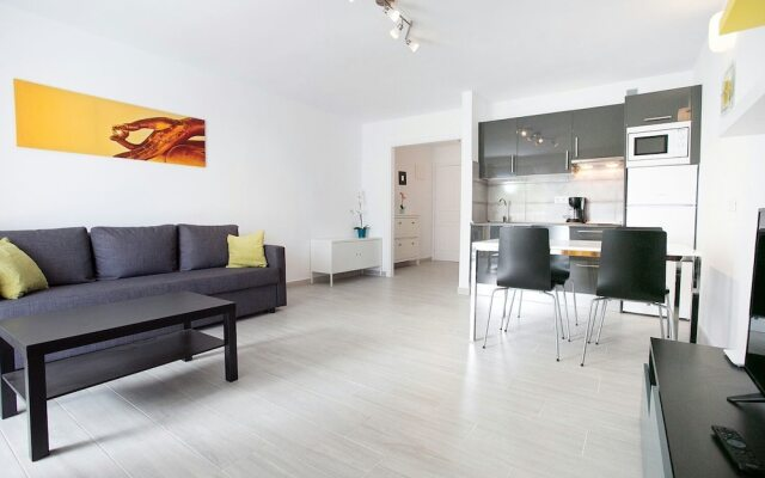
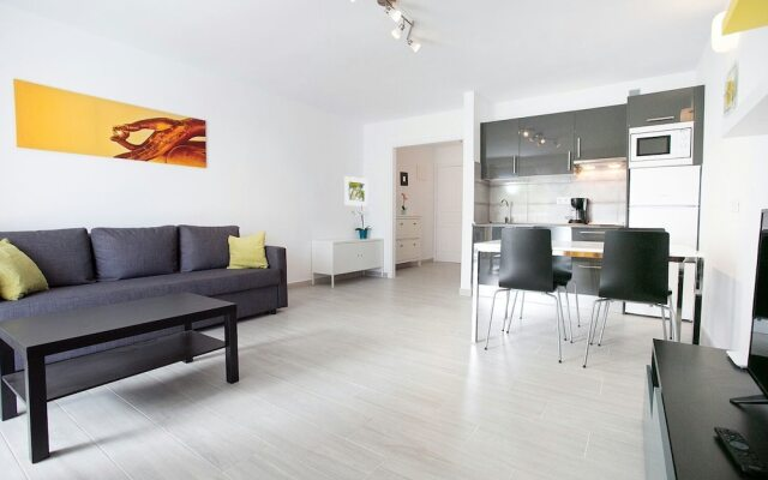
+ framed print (355, 191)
